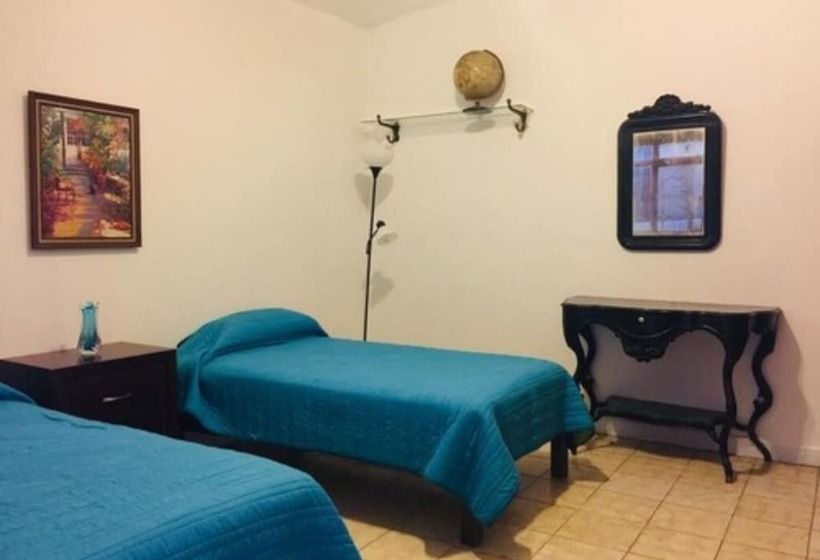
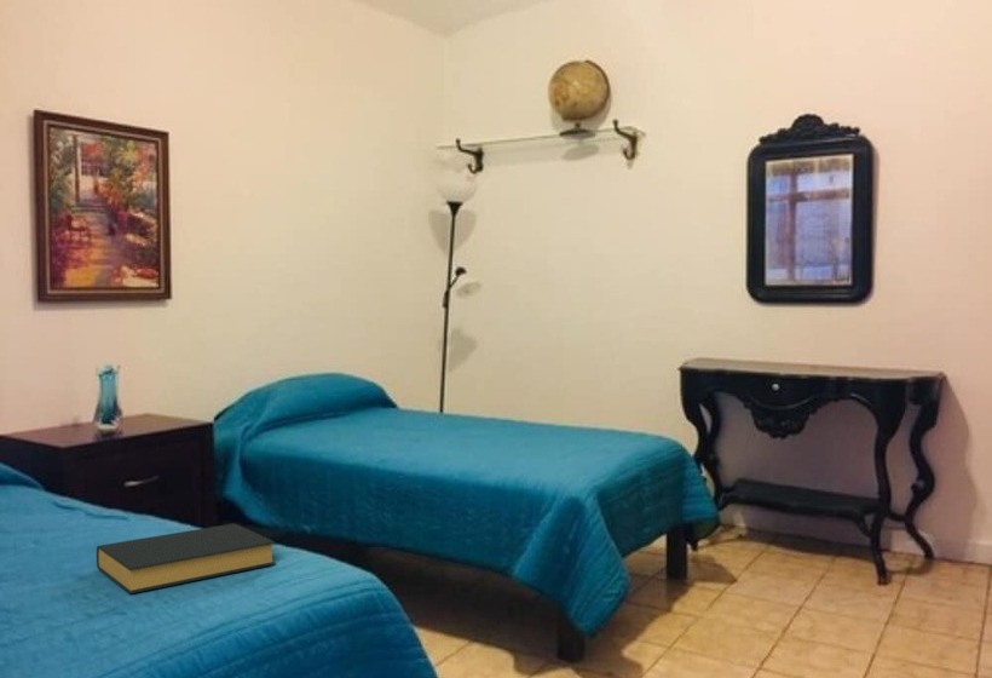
+ hardback book (186, 555)
